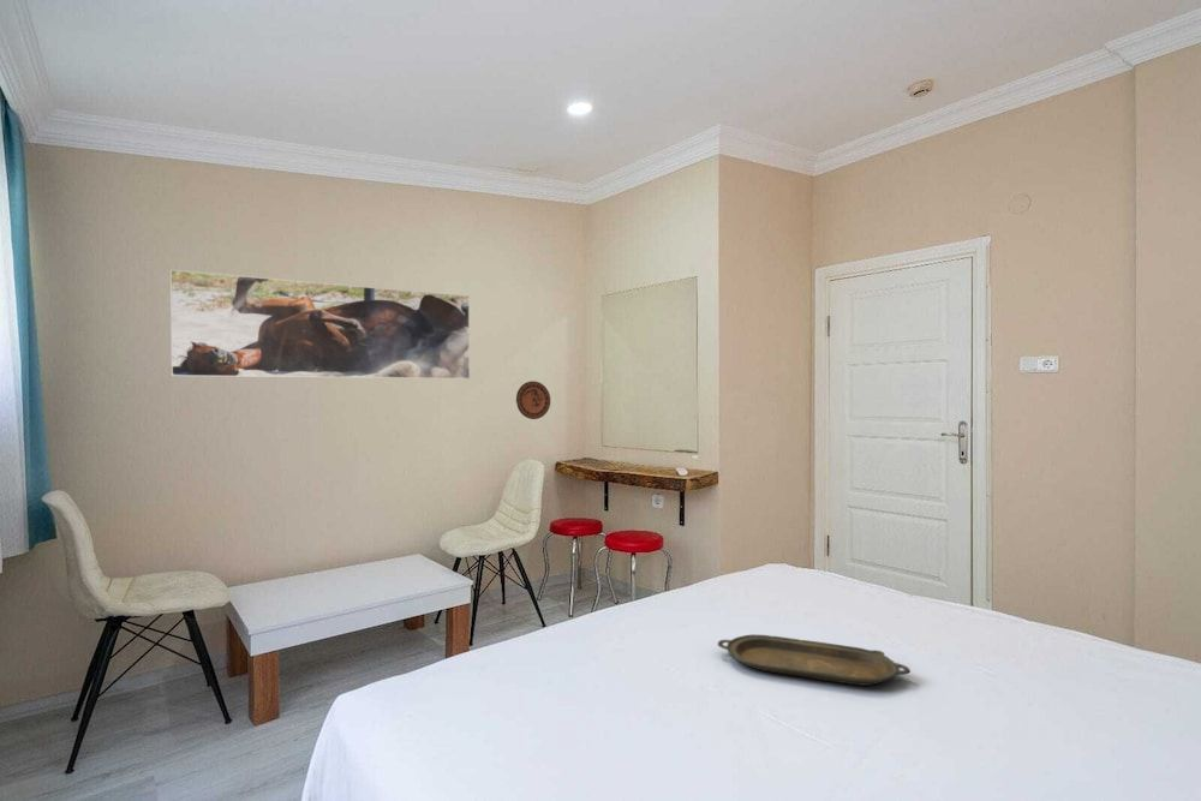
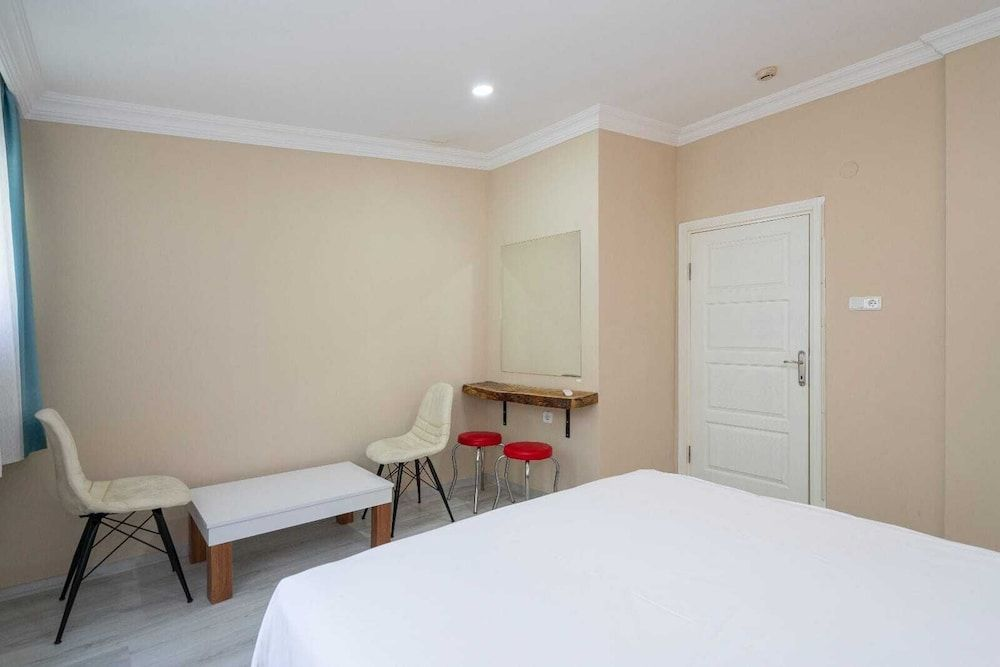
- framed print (337, 330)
- serving tray (808, 660)
- decorative plate (533, 400)
